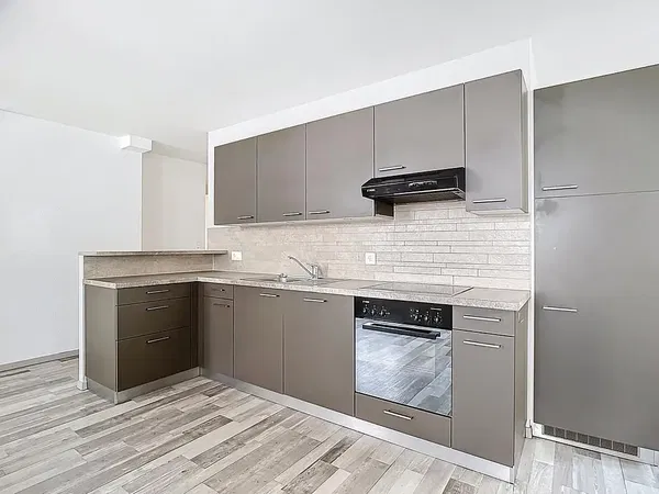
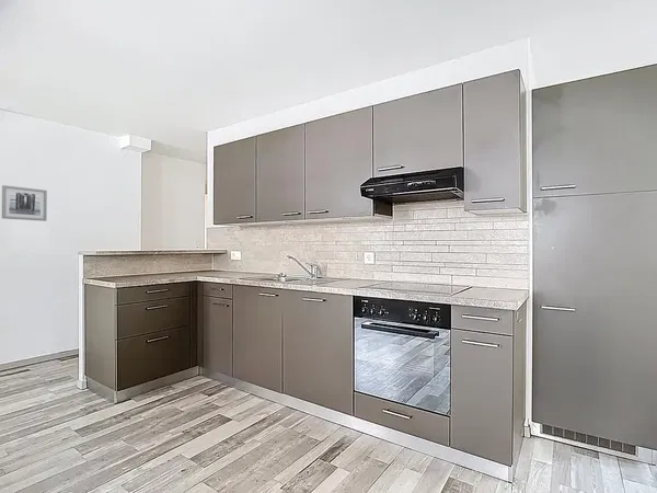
+ wall art (25, 204)
